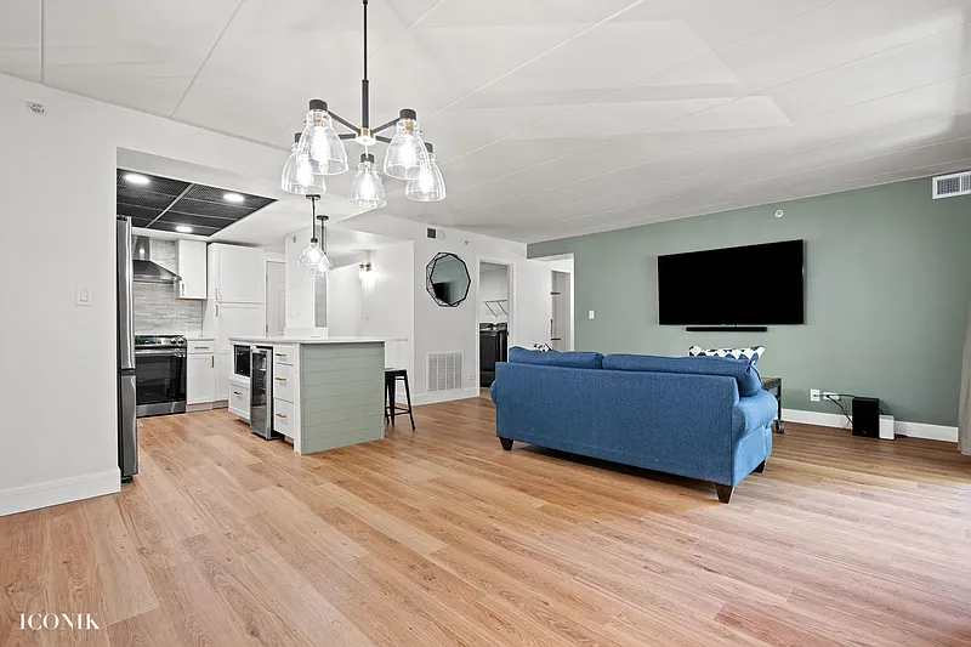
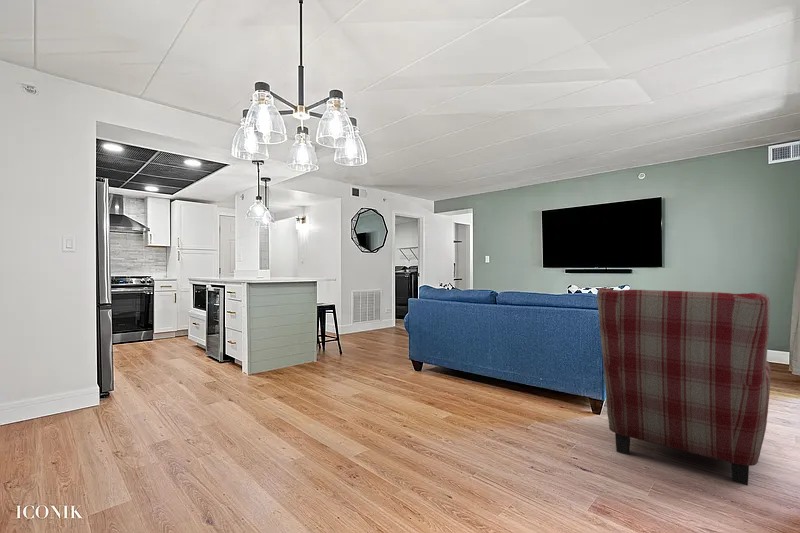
+ armchair (679, 370)
